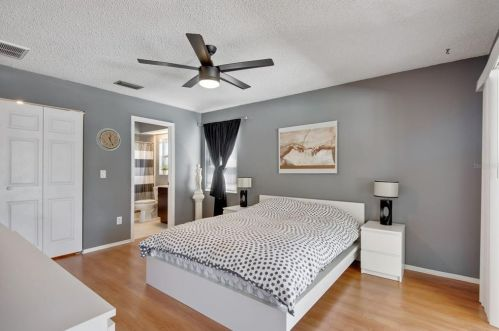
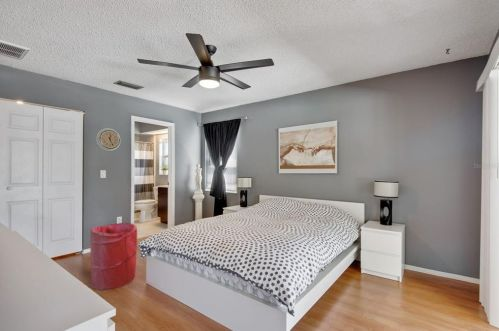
+ laundry hamper (114, 253)
